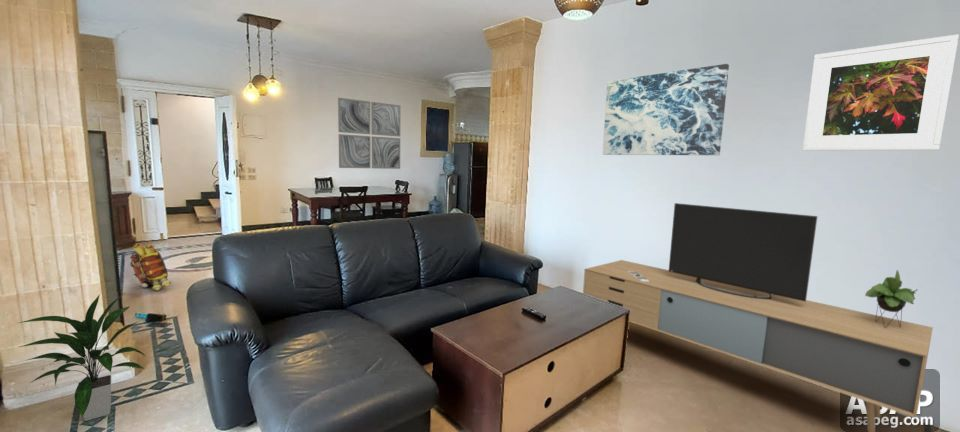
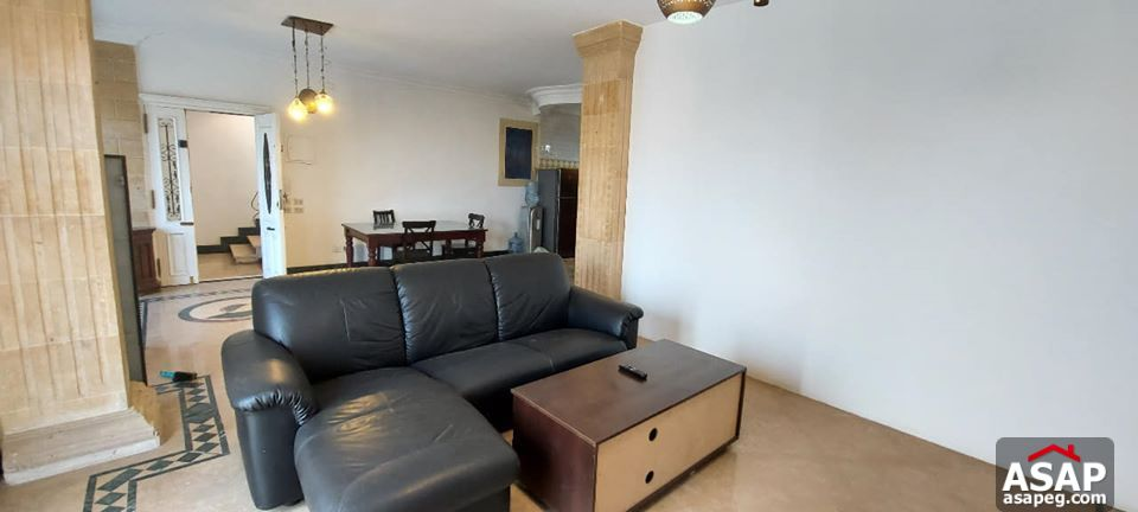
- wall art (658, 114)
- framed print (872, 98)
- indoor plant (87, 358)
- wall art (371, 134)
- media console (726, 289)
- backpack (149, 264)
